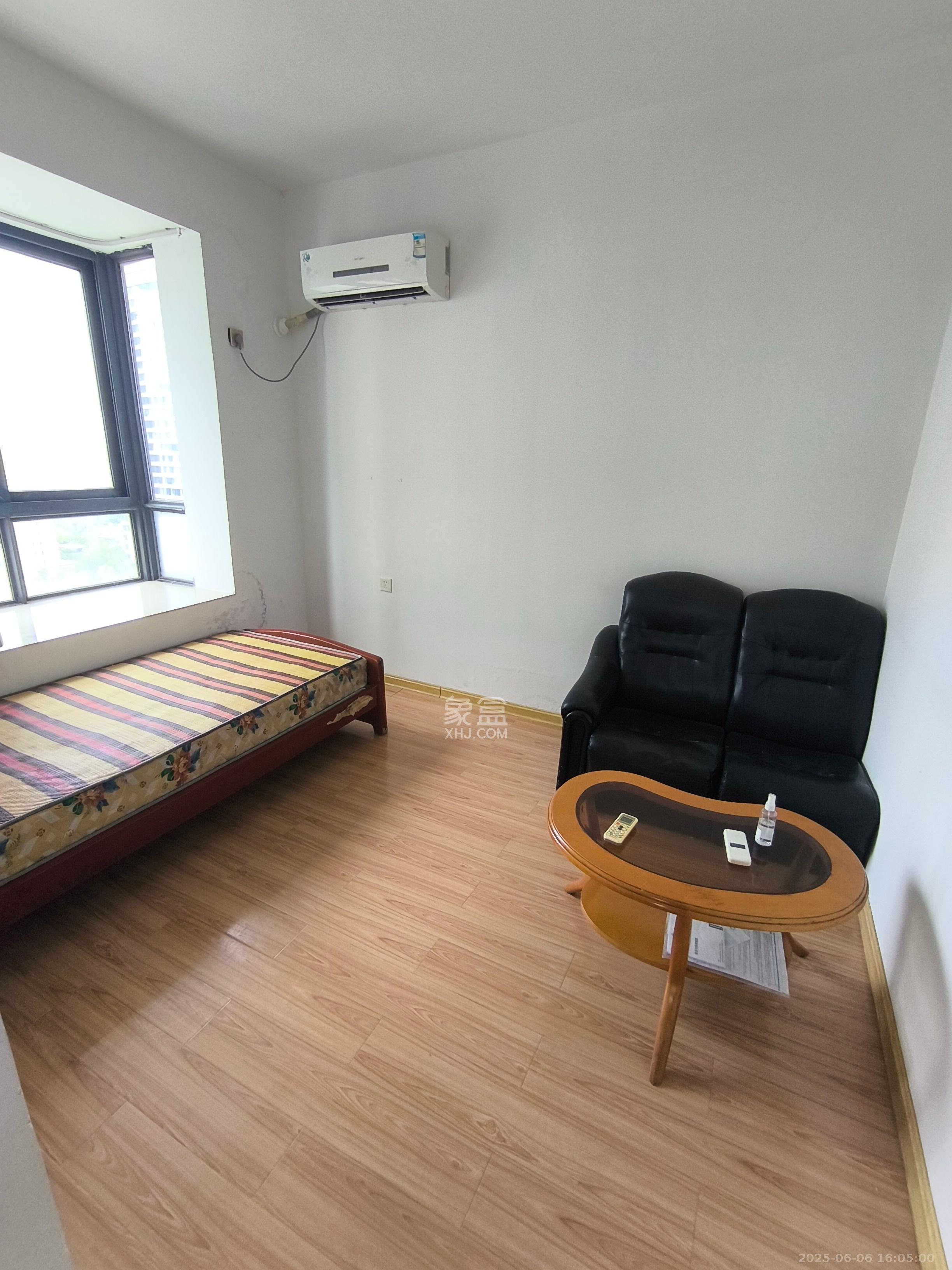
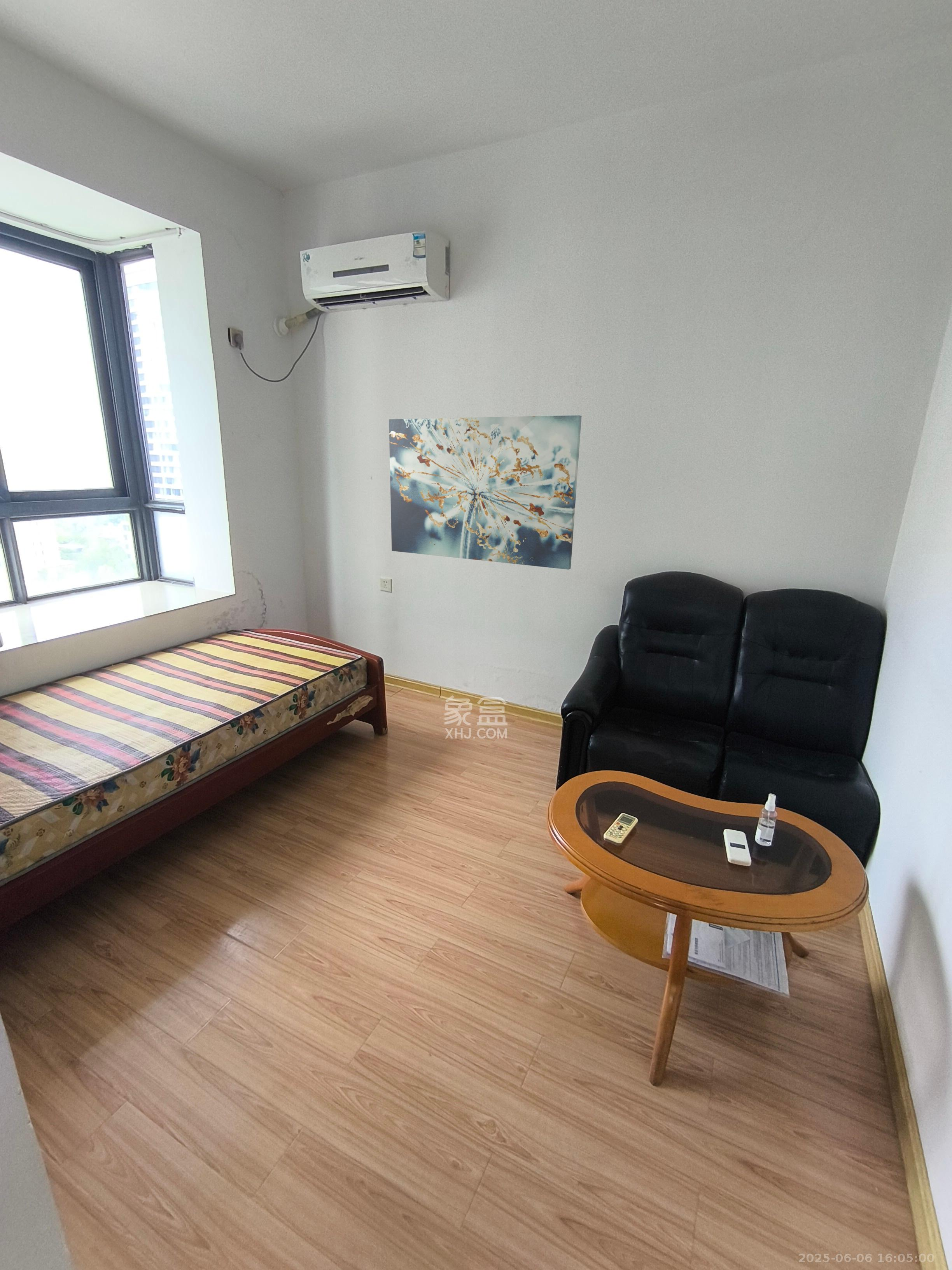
+ wall art (476, 491)
